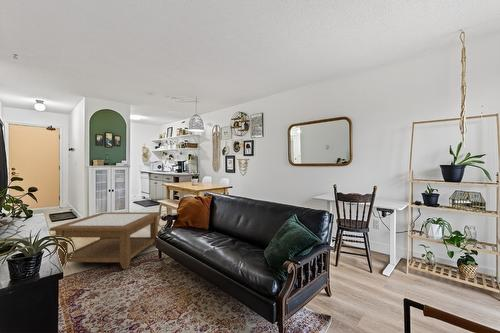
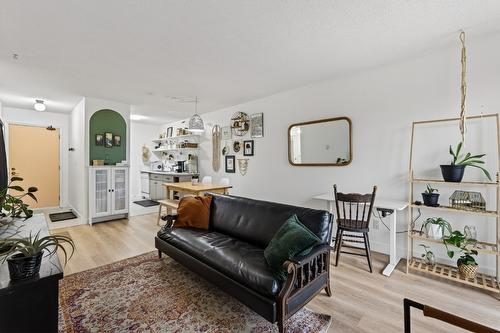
- coffee table (113, 236)
